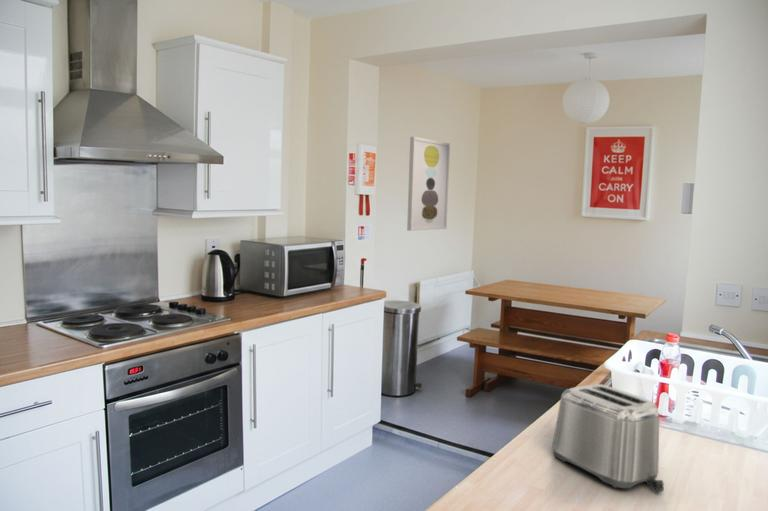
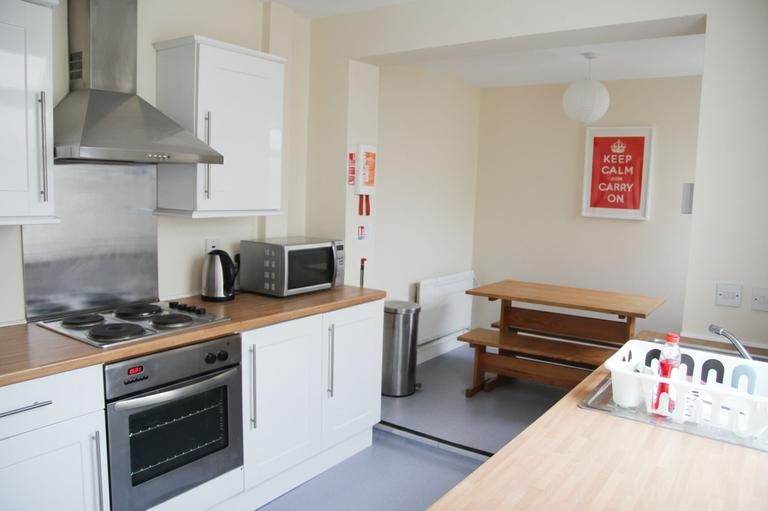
- toaster (608, 432)
- wall art (430, 185)
